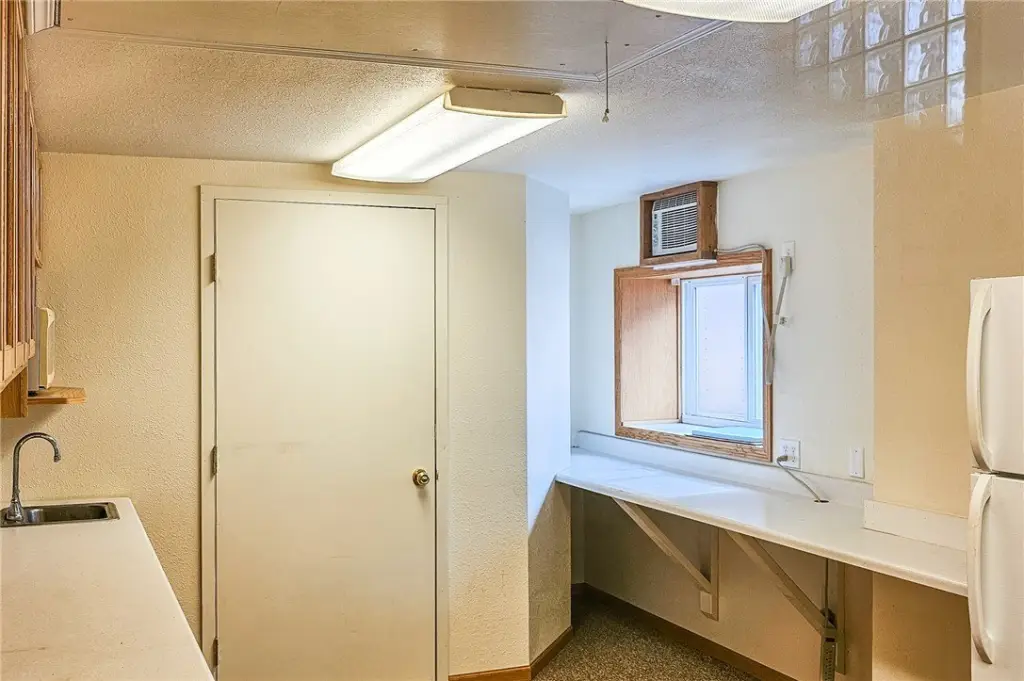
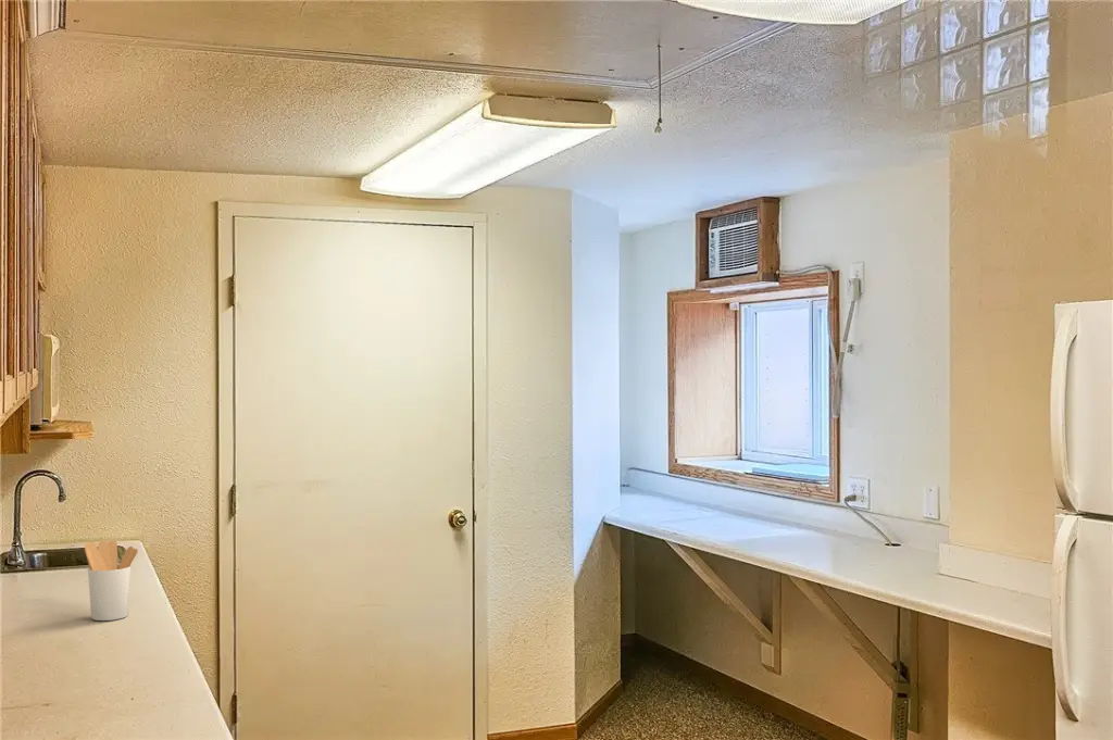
+ utensil holder (107, 577)
